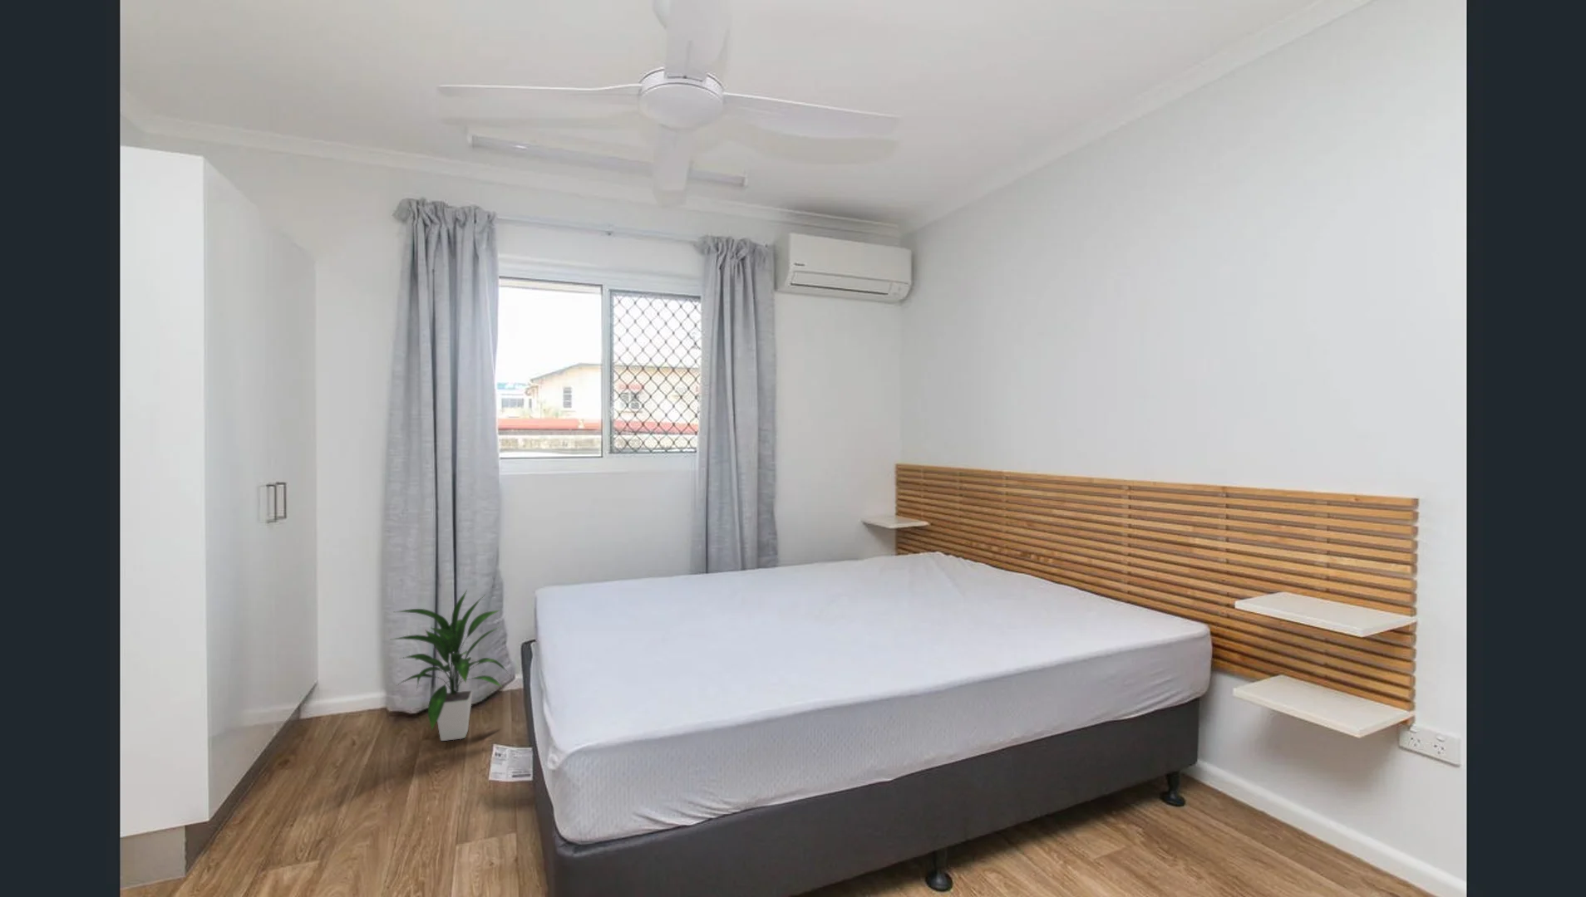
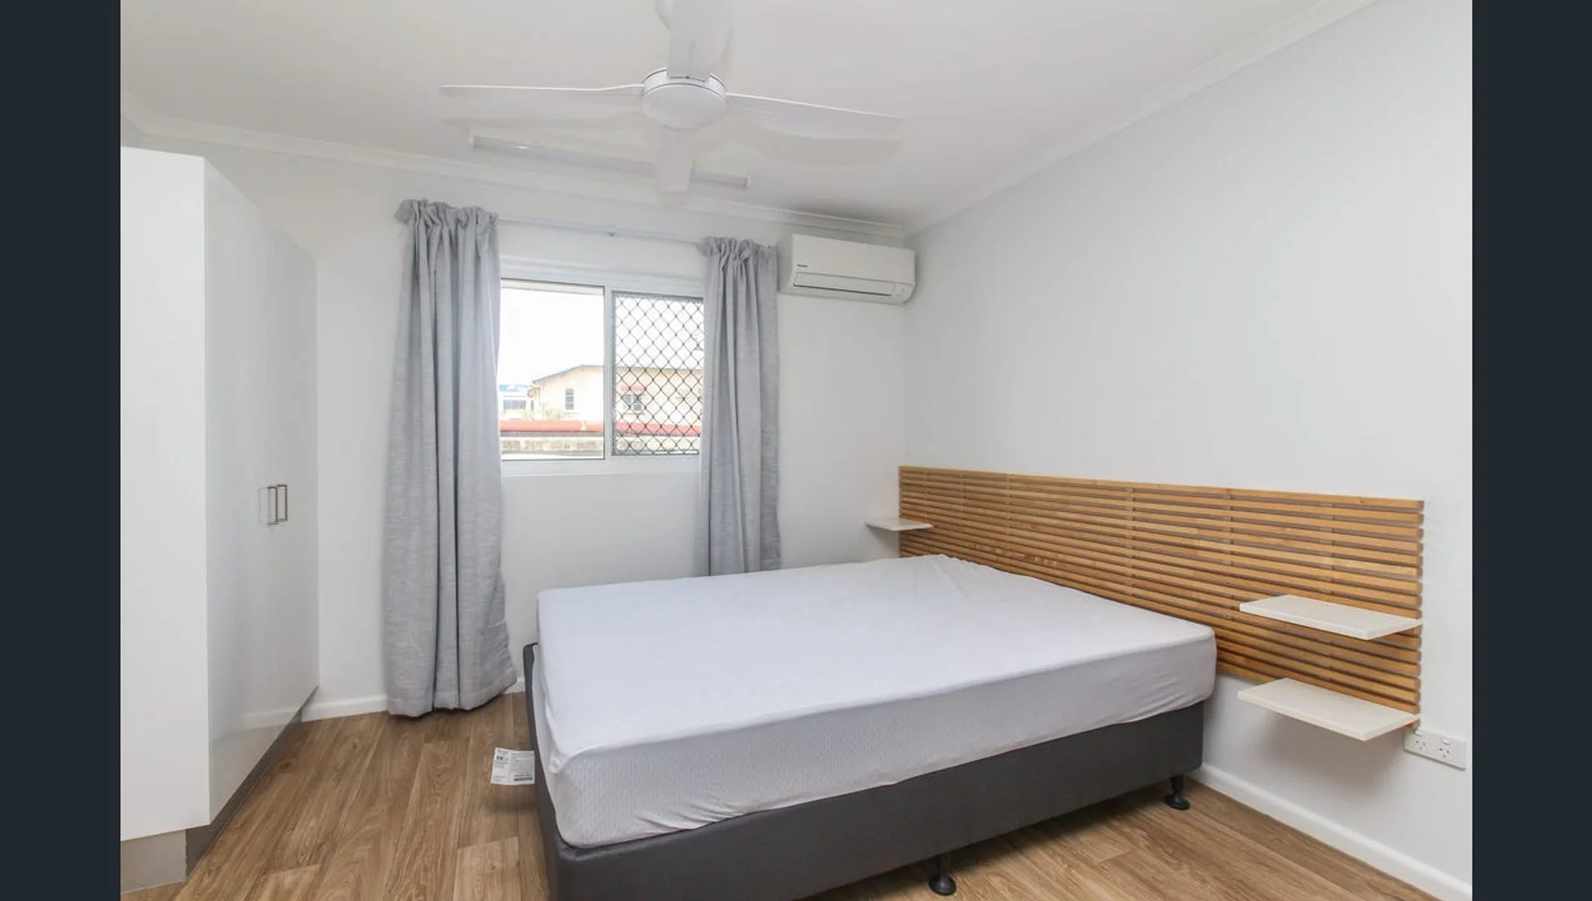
- indoor plant (451, 664)
